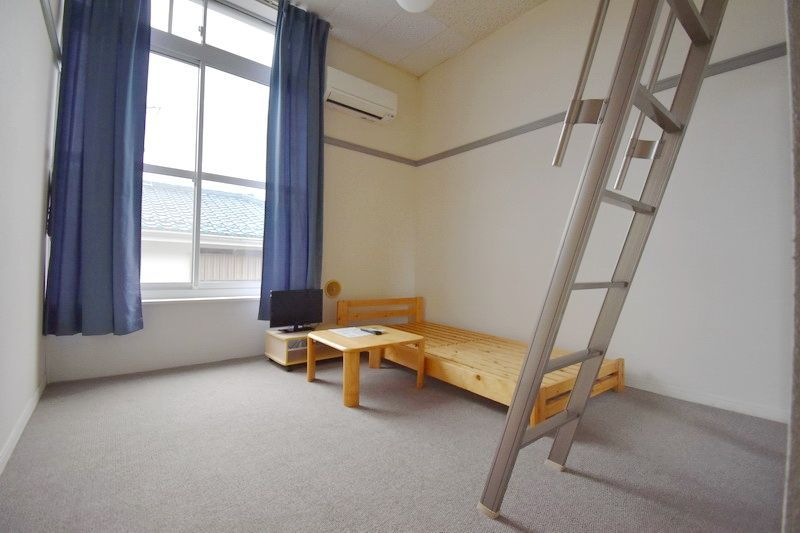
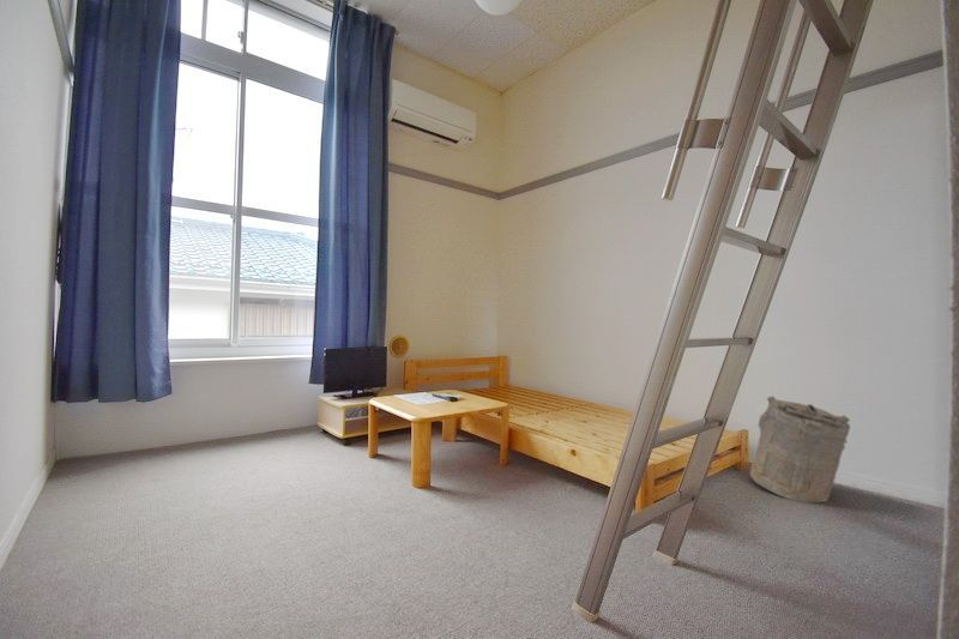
+ laundry hamper (795, 445)
